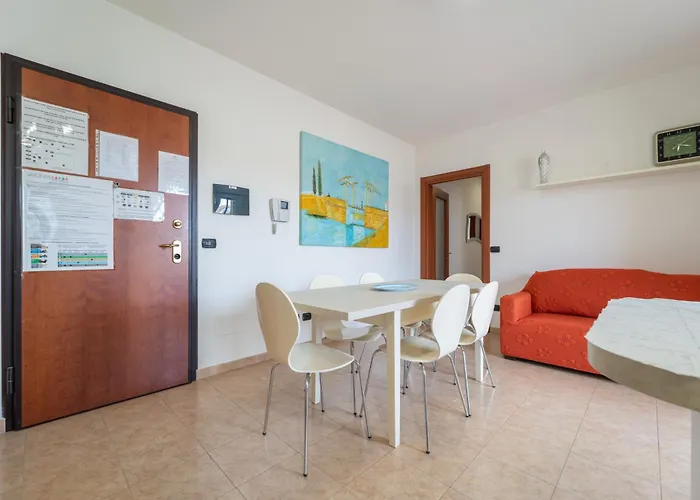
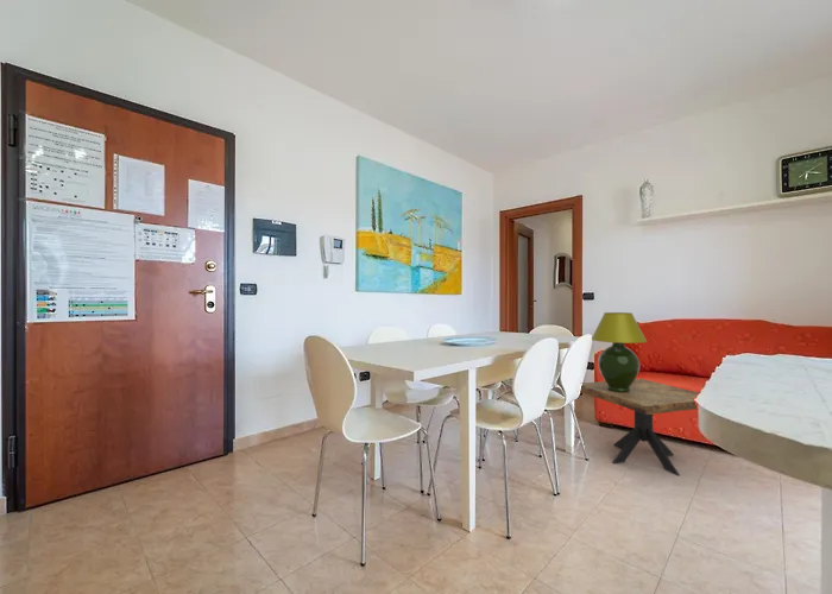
+ table lamp (618, 350)
+ side table (643, 424)
